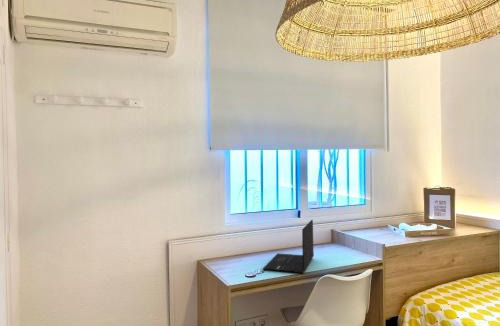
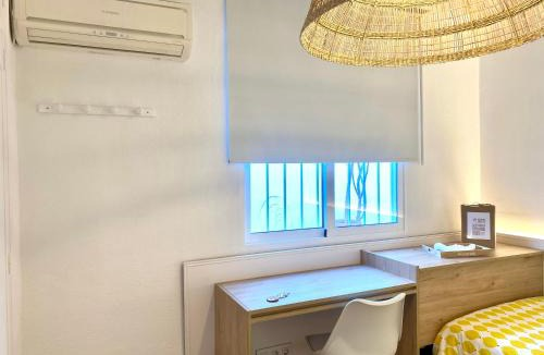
- laptop (289, 254)
